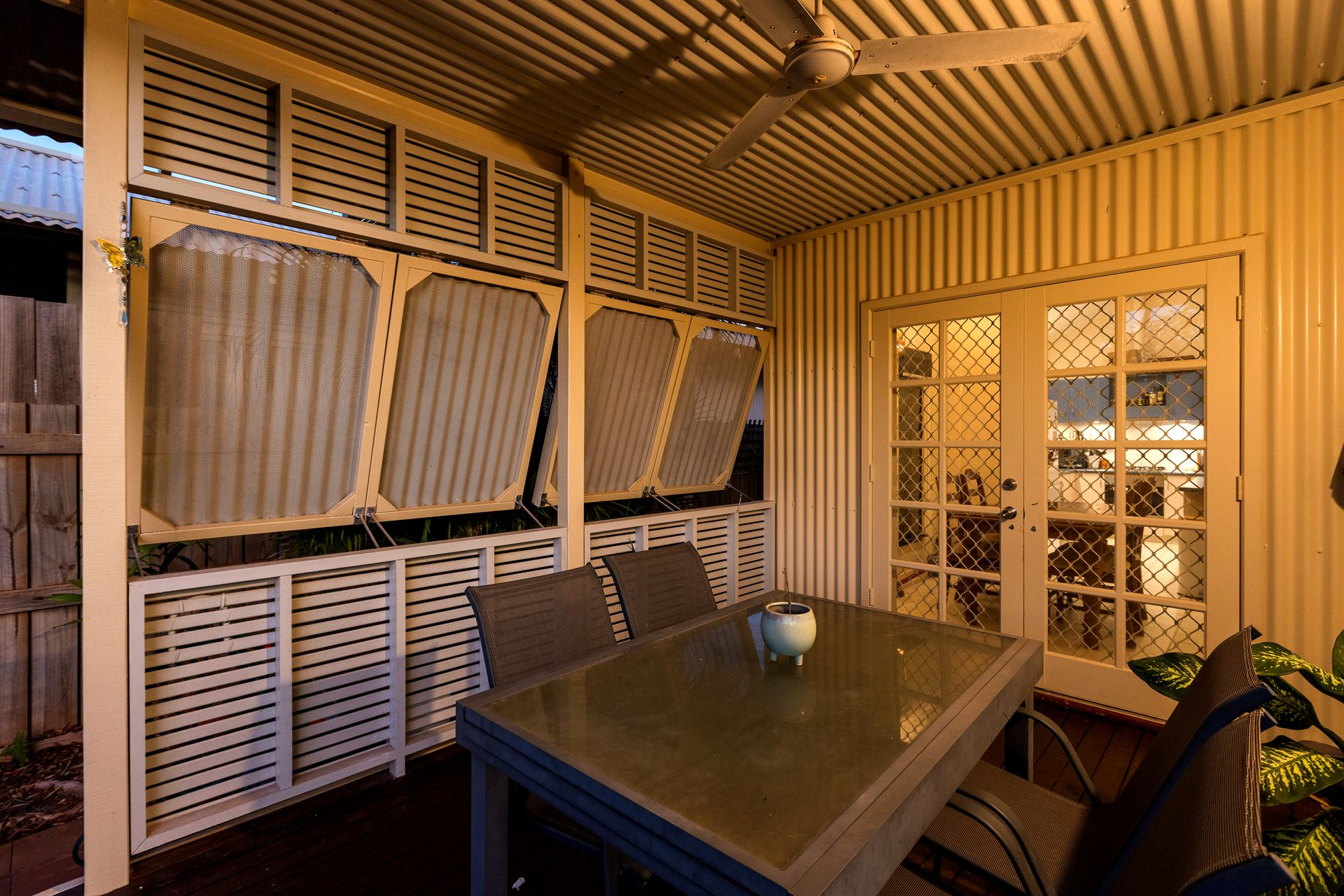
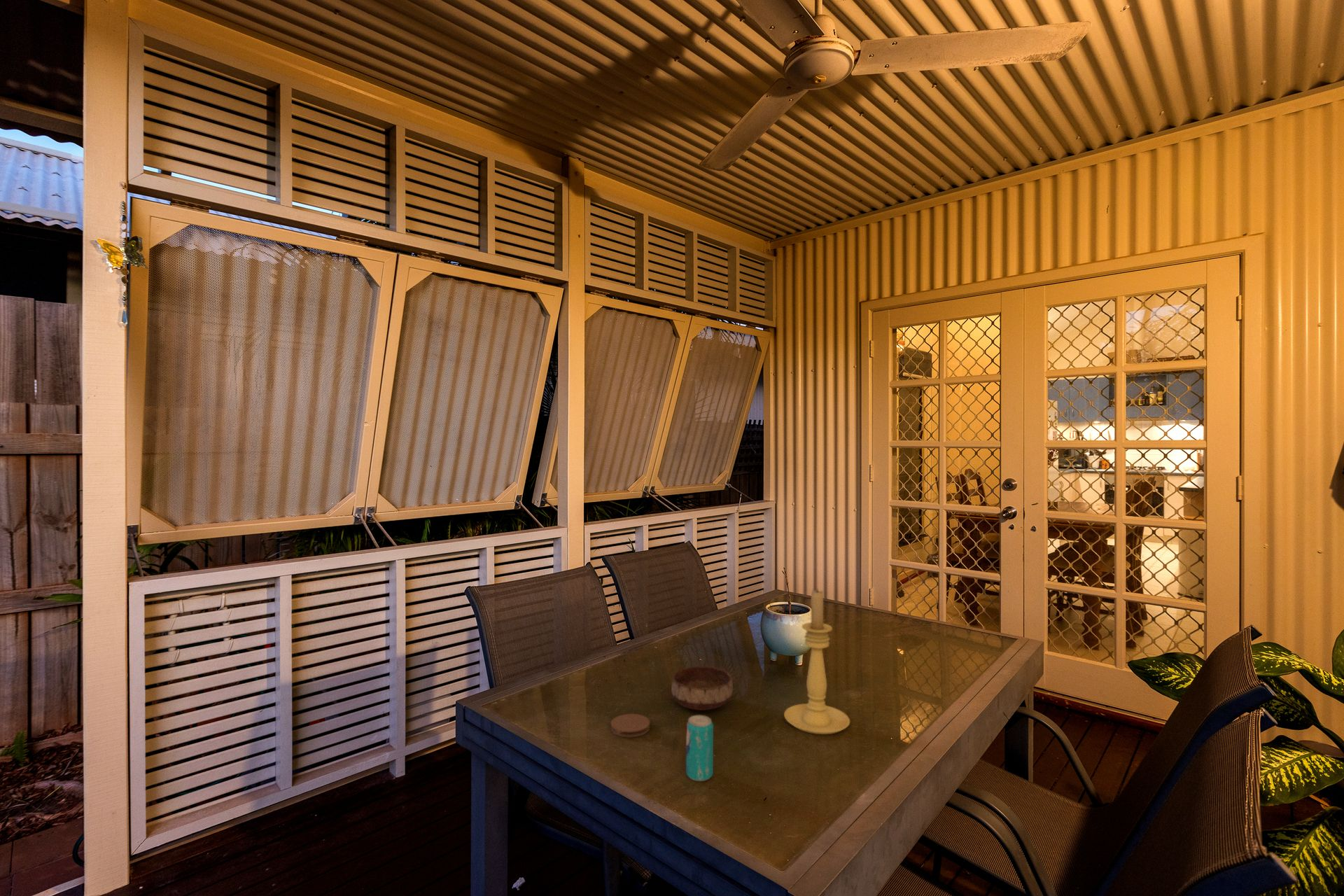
+ beverage can (699, 747)
+ coaster (630, 725)
+ candle holder (816, 654)
+ bowl (701, 690)
